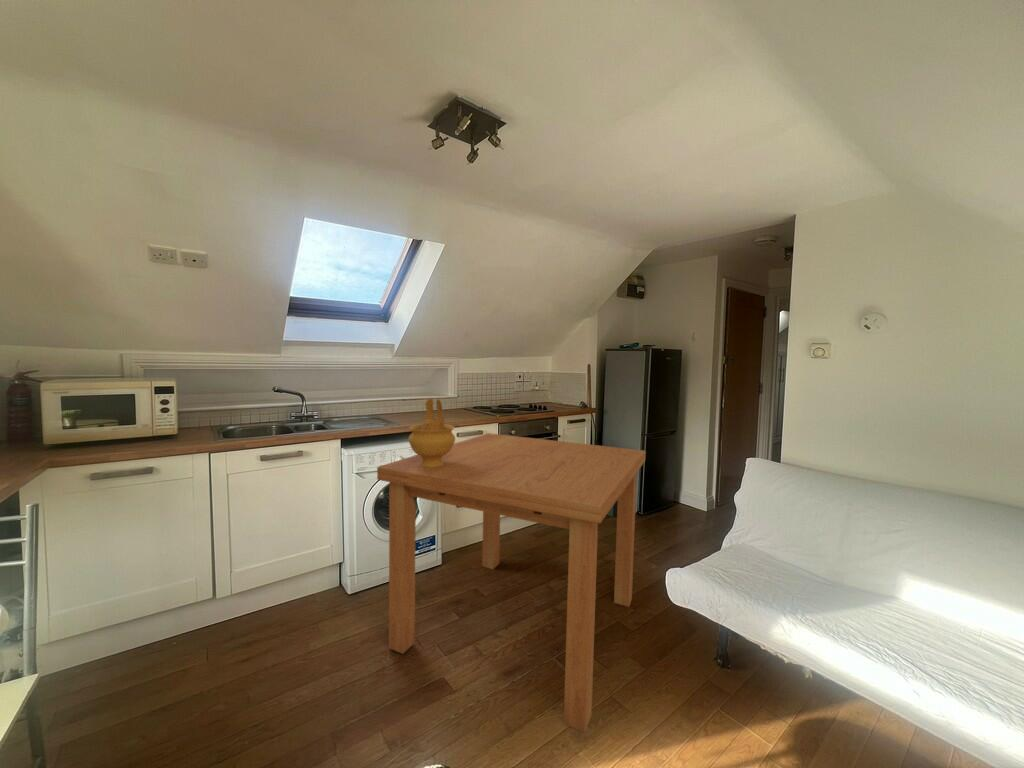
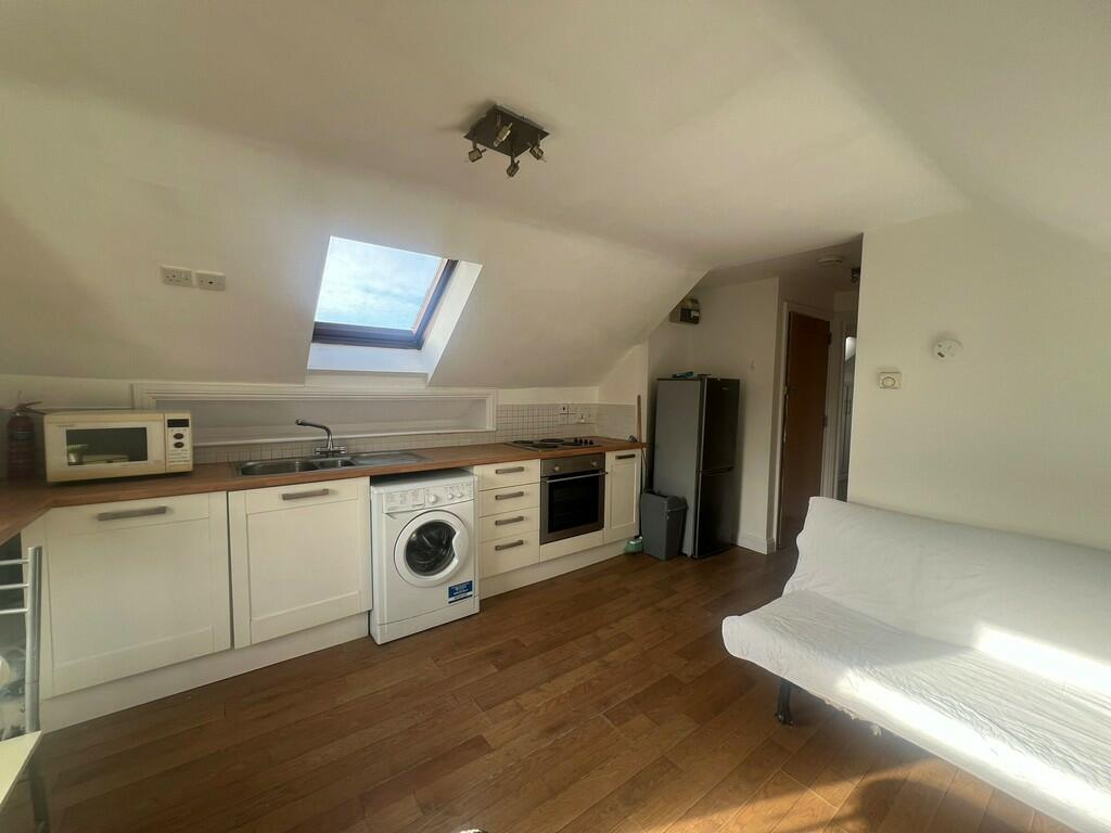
- decorative bowl (432, 430)
- dining table (526, 520)
